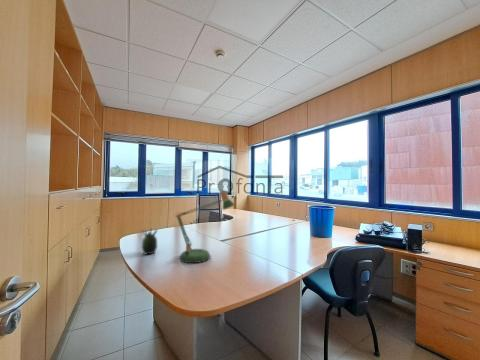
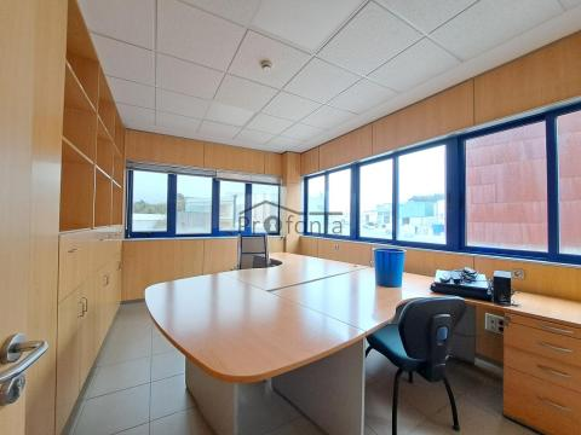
- desk lamp (199, 209)
- succulent plant (149, 241)
